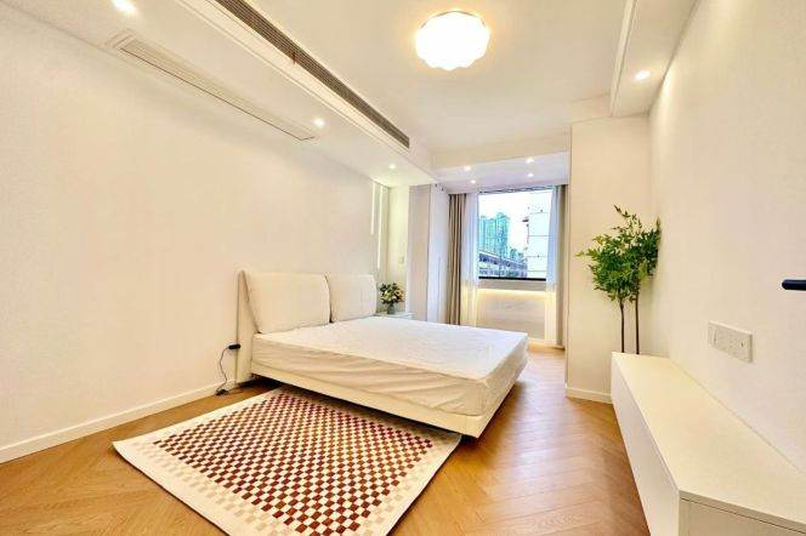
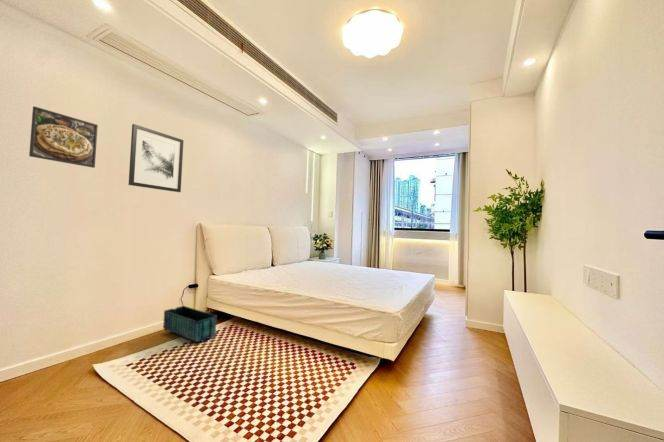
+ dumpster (190, 323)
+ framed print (66, 139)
+ wall art (158, 160)
